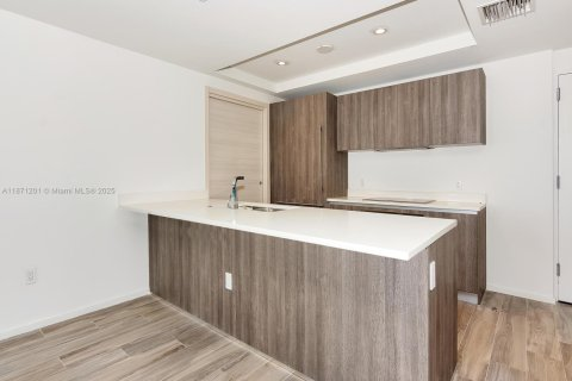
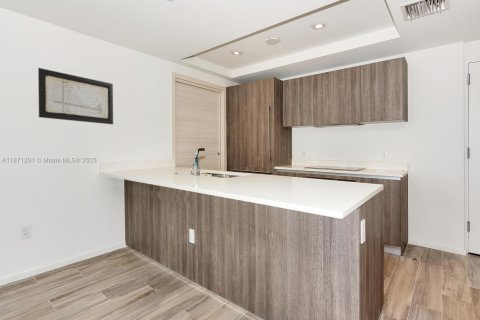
+ wall art (79, 98)
